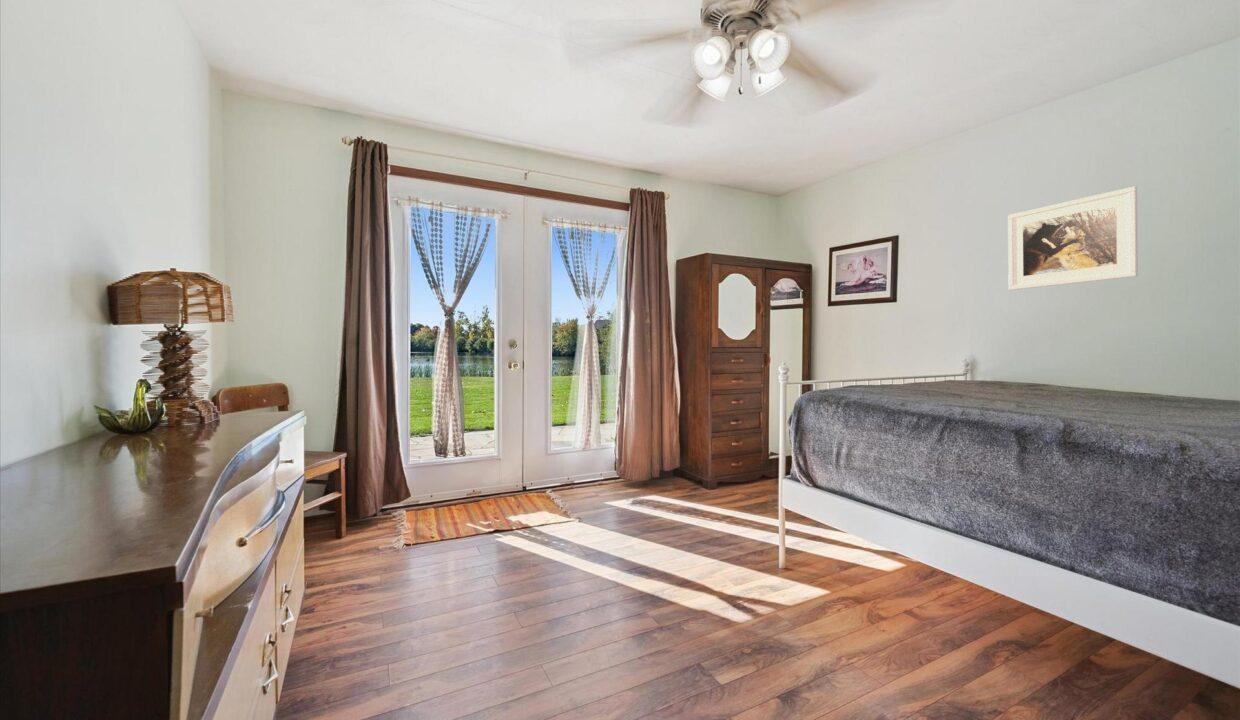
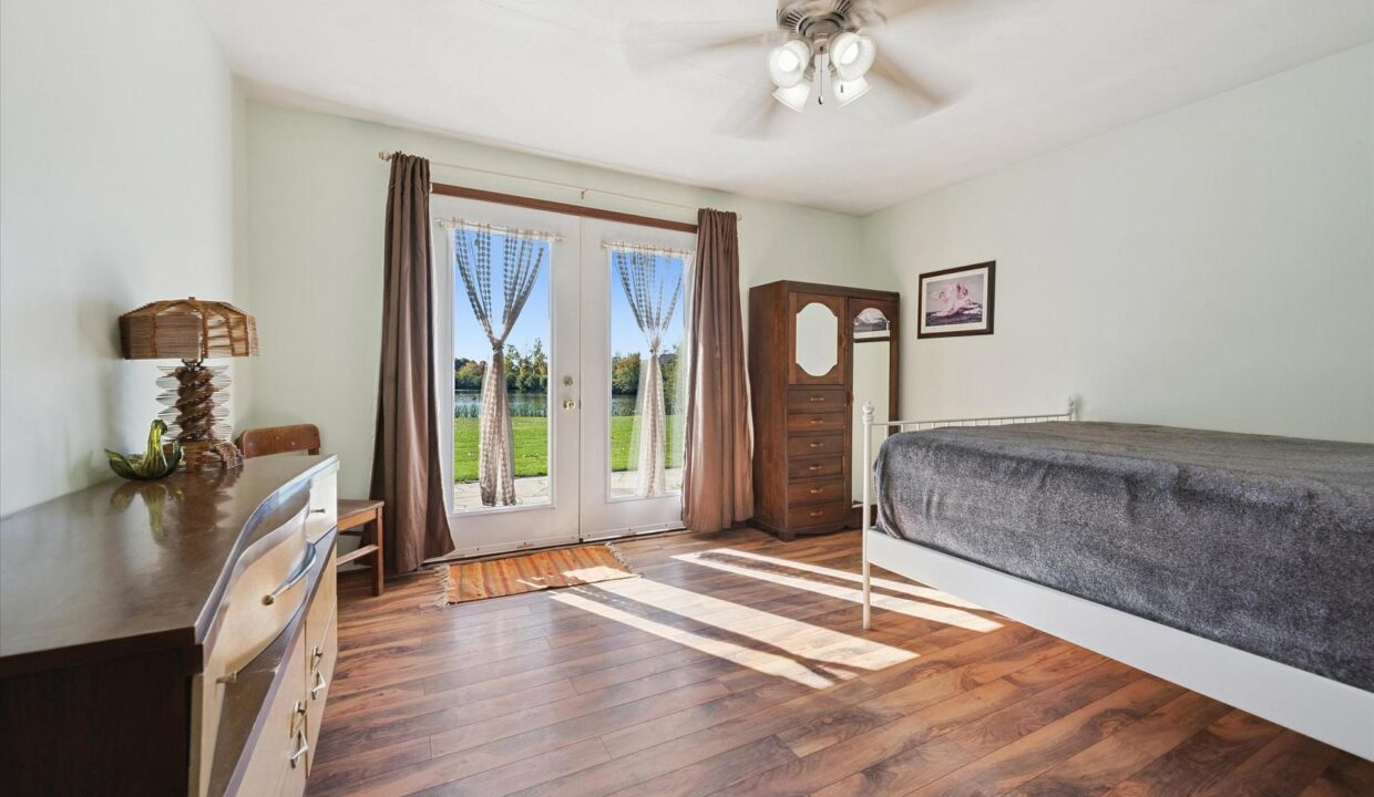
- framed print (1067, 243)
